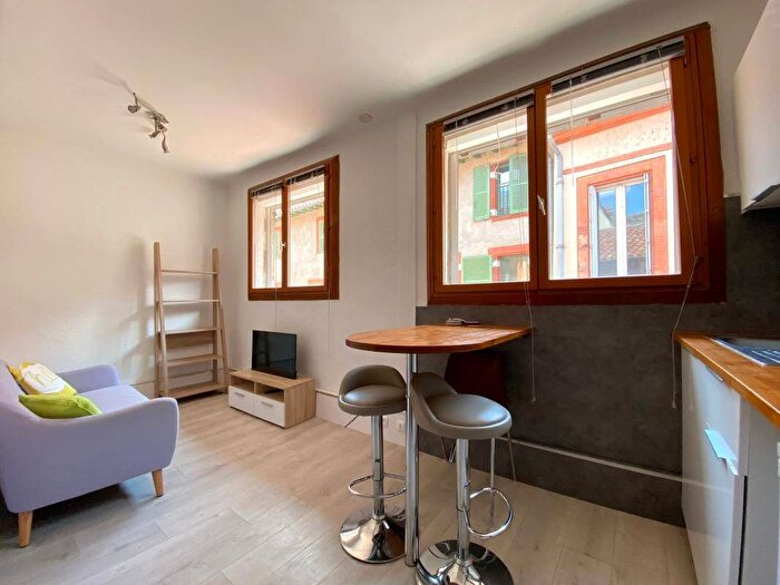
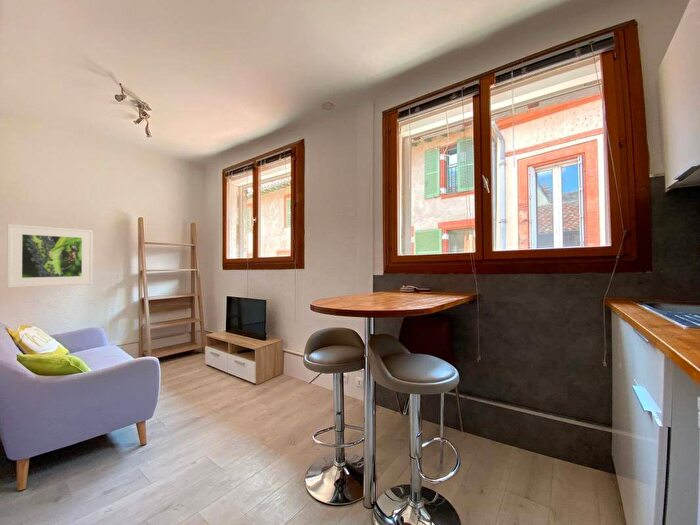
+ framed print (53, 256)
